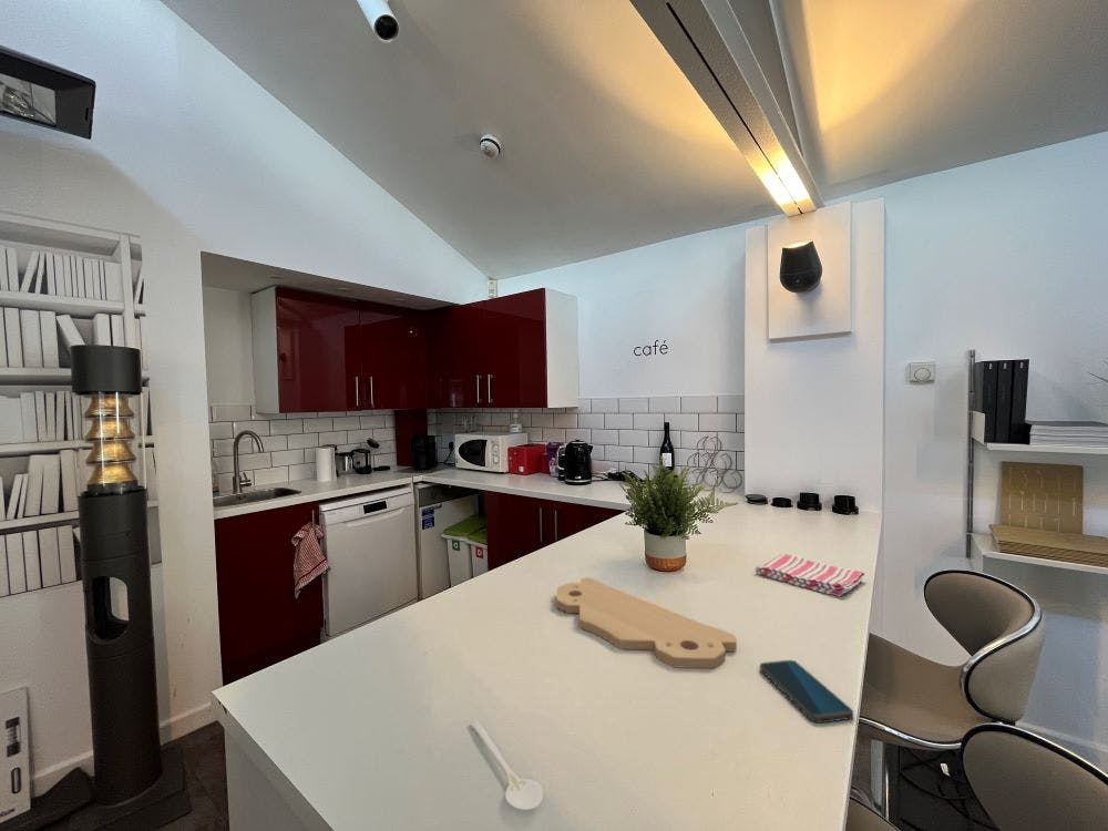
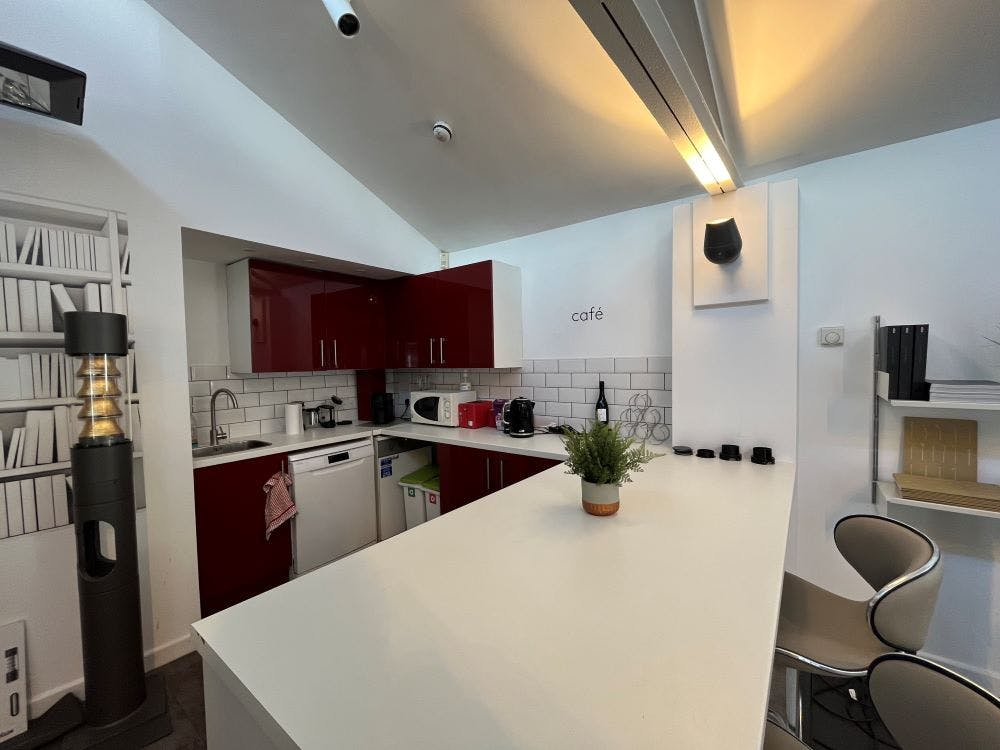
- cutting board (627, 618)
- stirrer (500, 758)
- smartphone (802, 688)
- dish towel (808, 571)
